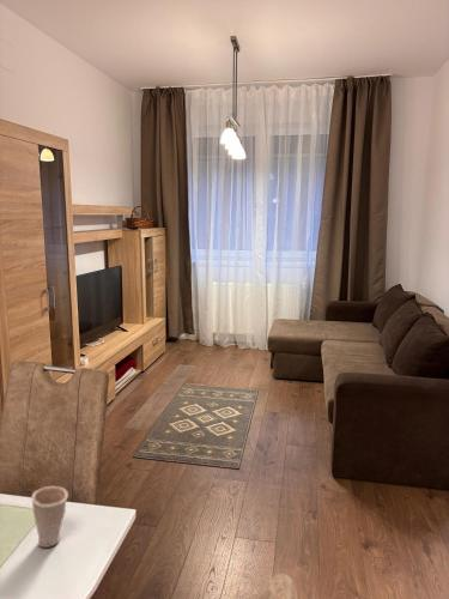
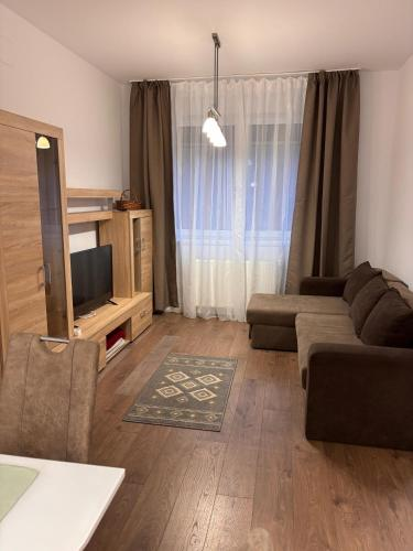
- cup (51, 518)
